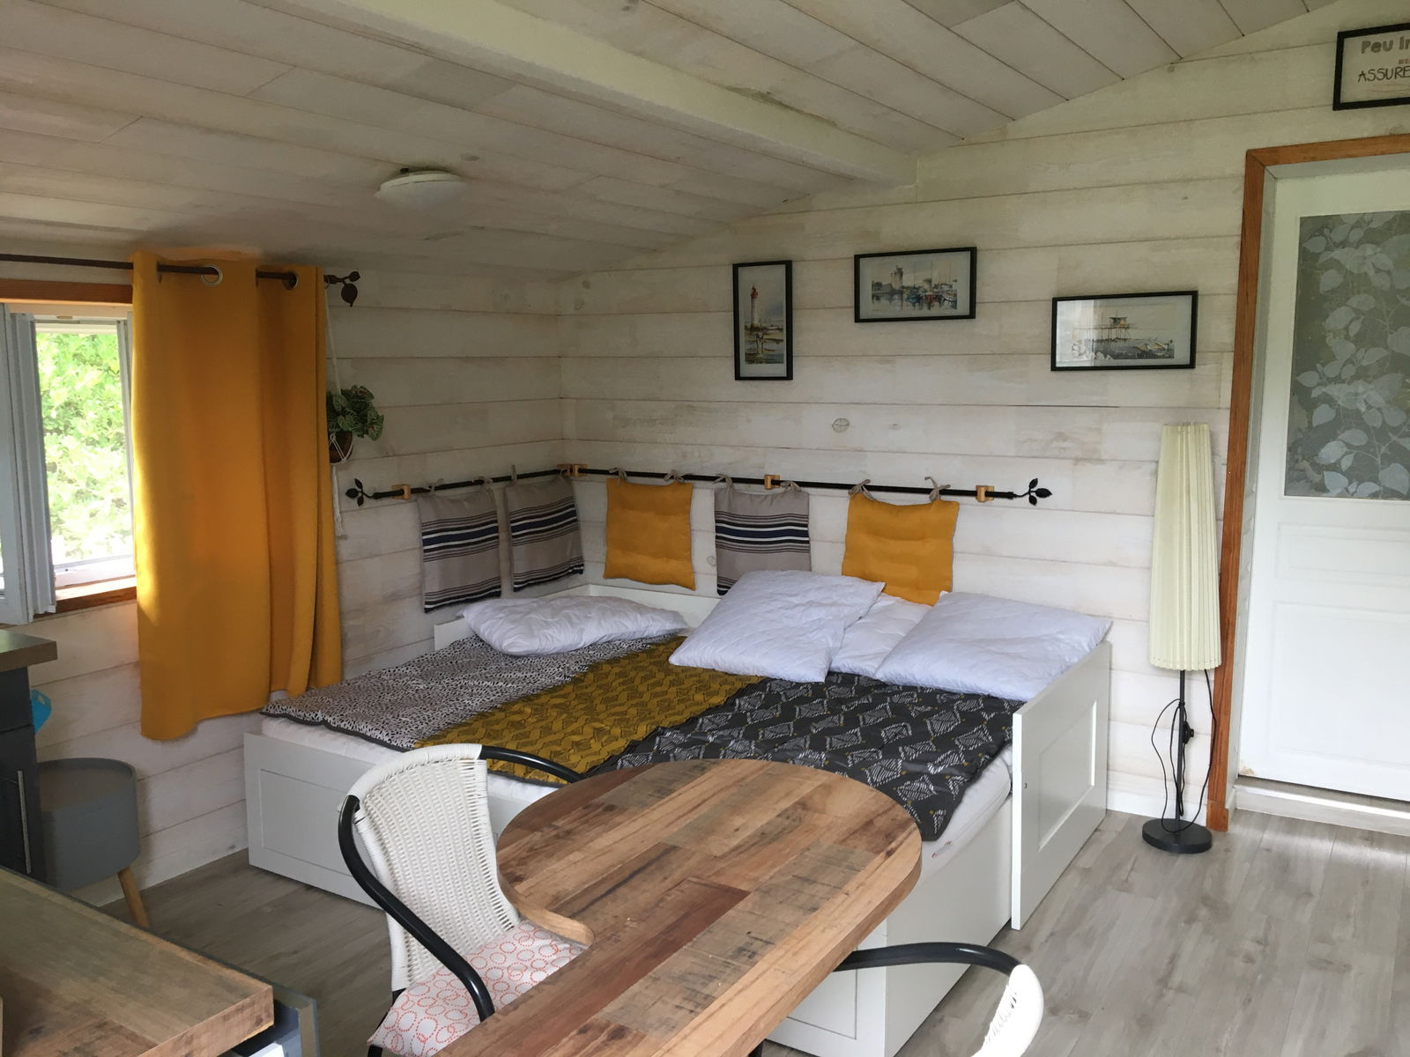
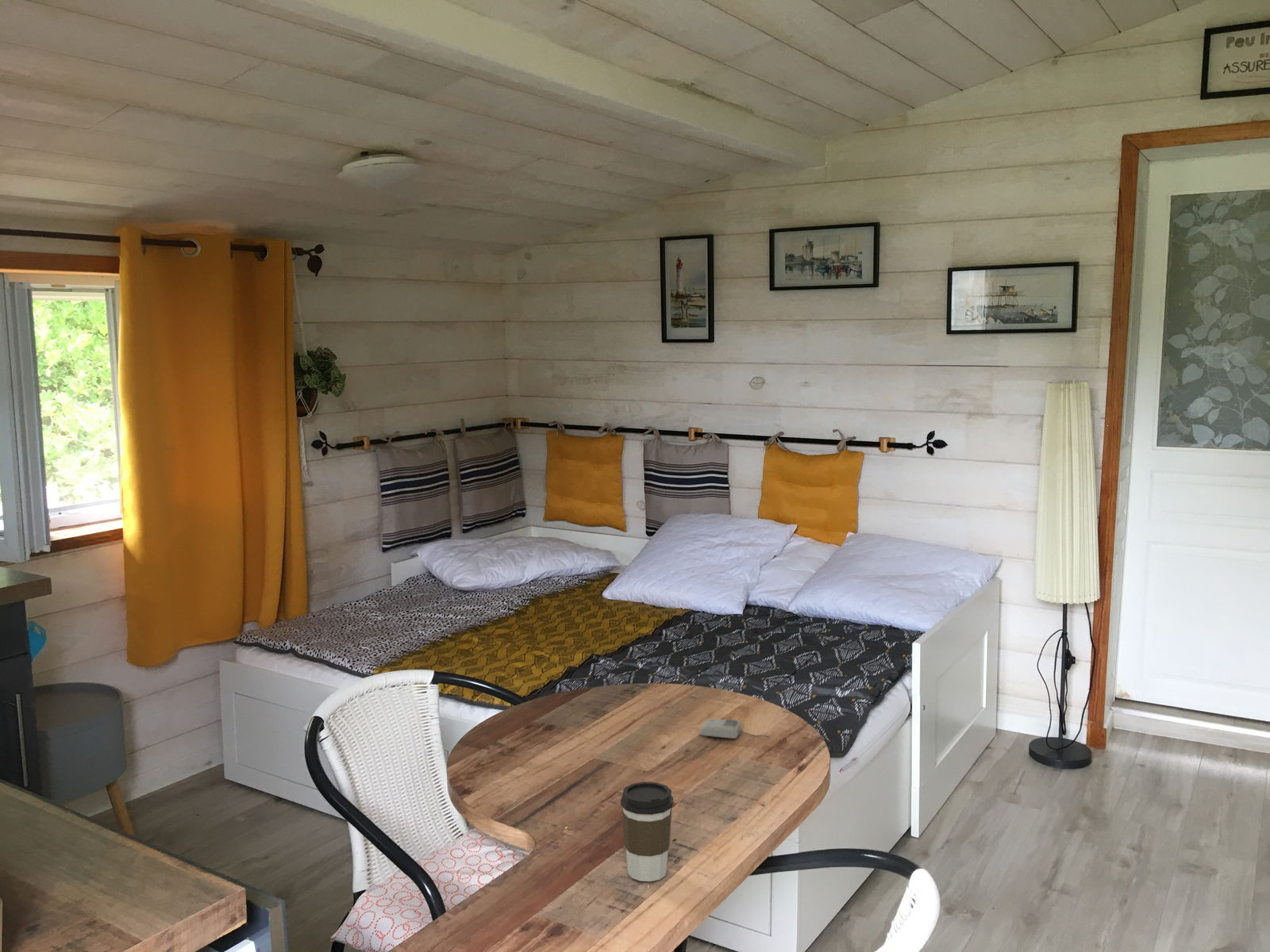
+ computer mouse (735, 729)
+ coffee cup (647, 831)
